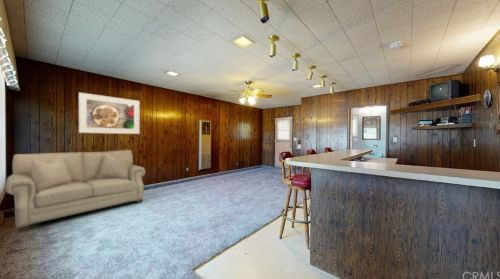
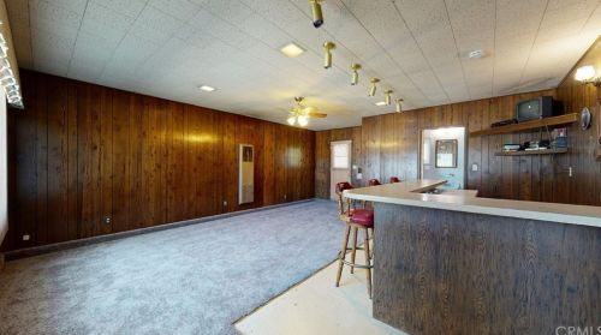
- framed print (112, 115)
- sofa (85, 180)
